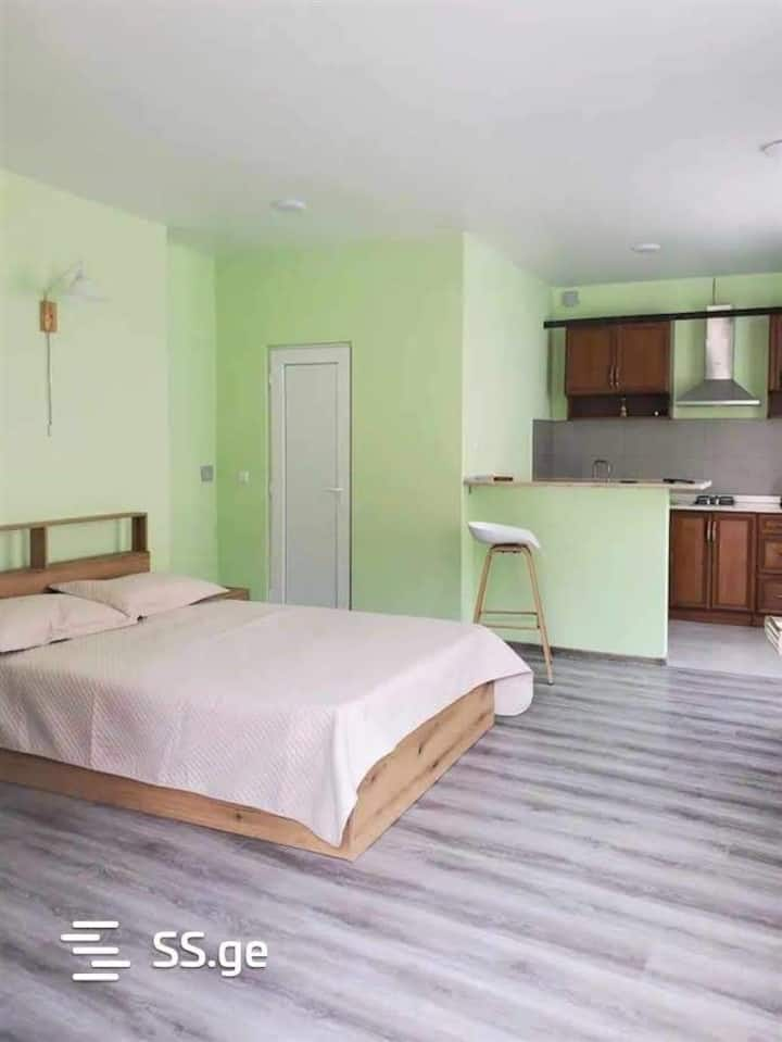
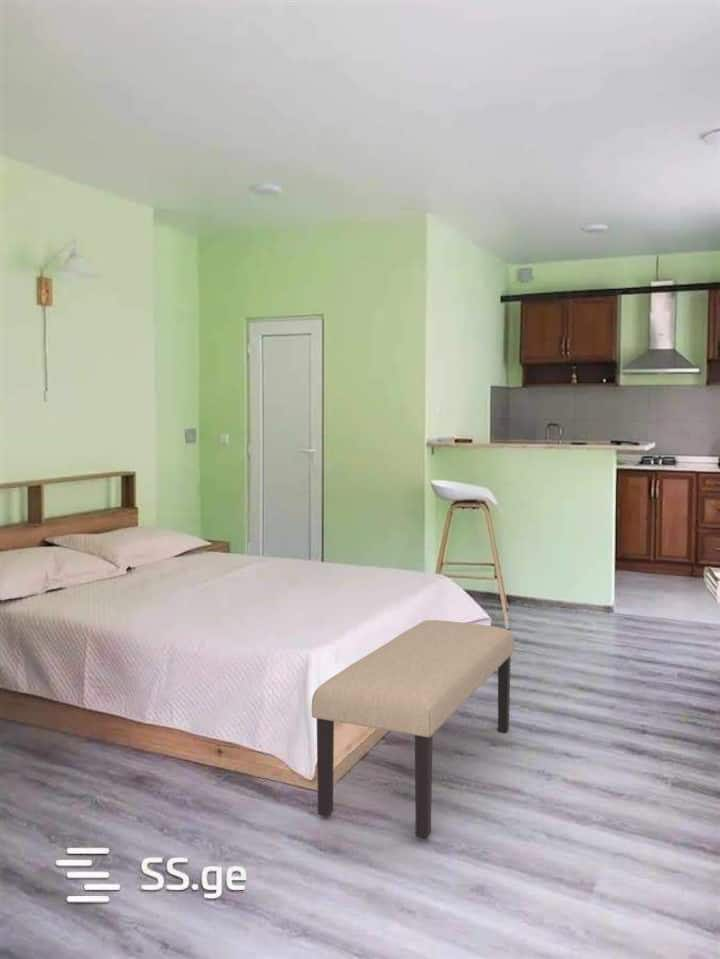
+ bench (425, 708)
